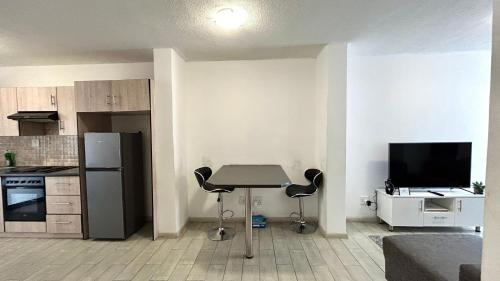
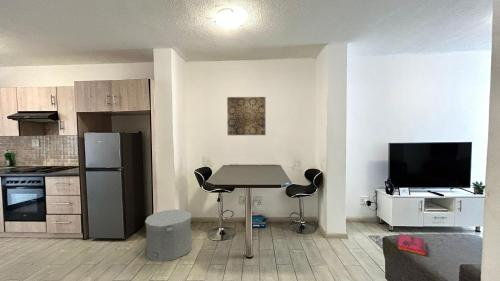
+ trash can (169, 233)
+ hardback book (411, 243)
+ wall art (246, 116)
